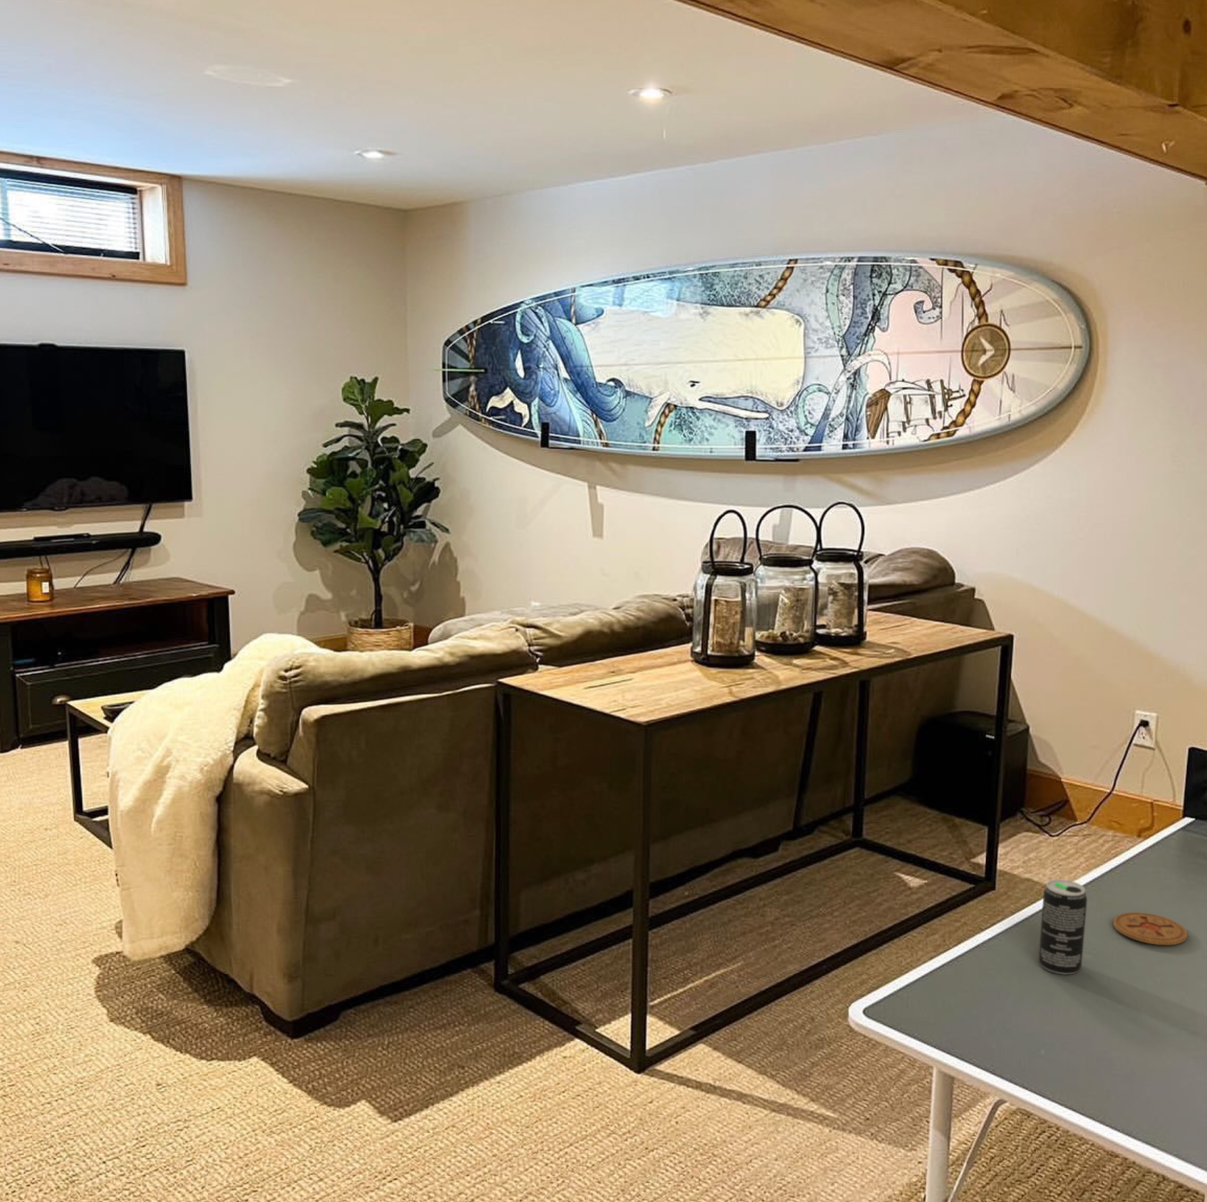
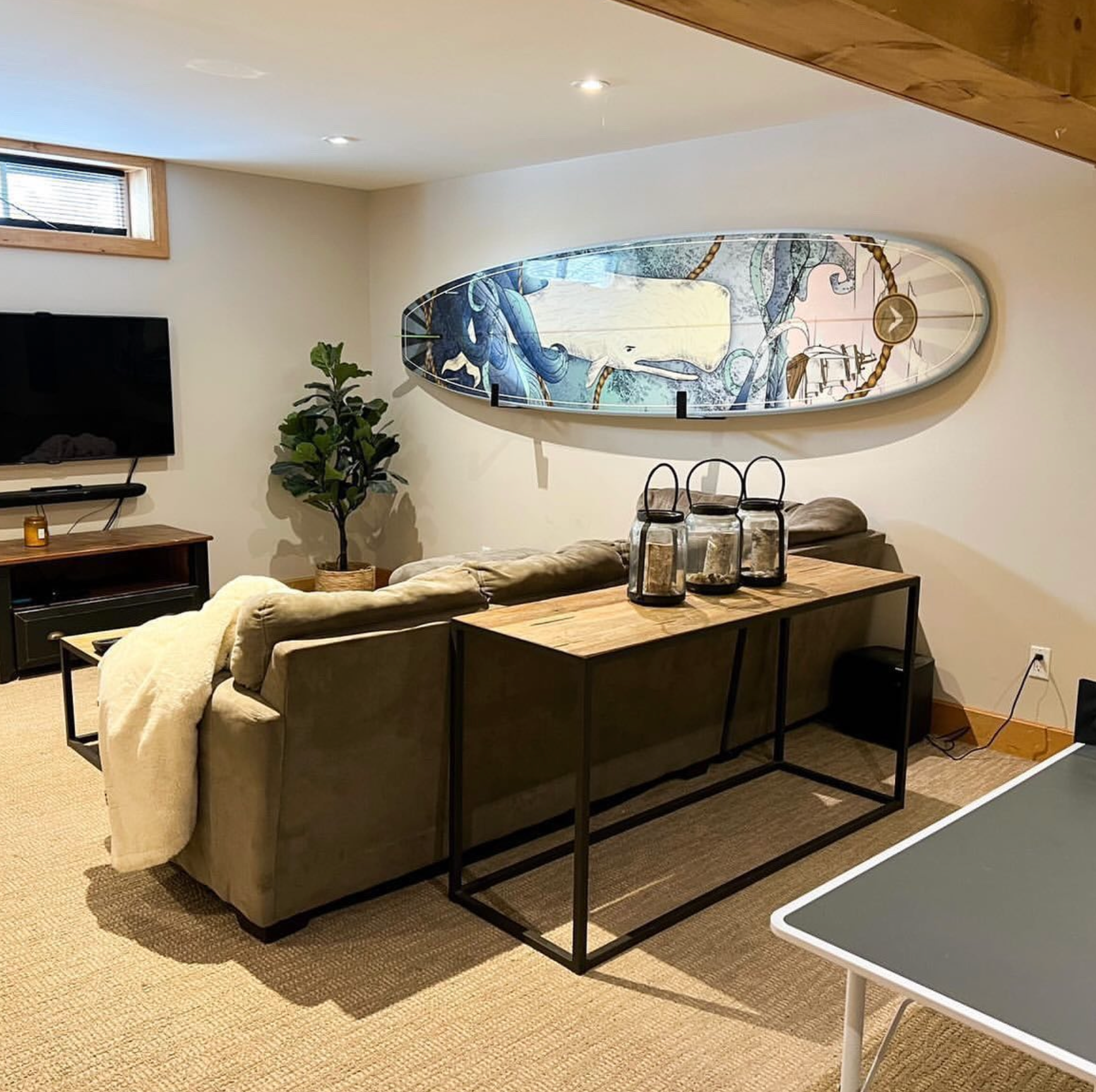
- beverage can (1063, 926)
- coaster (1150, 928)
